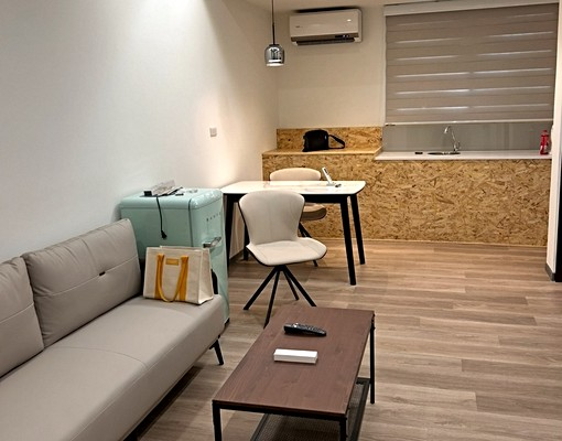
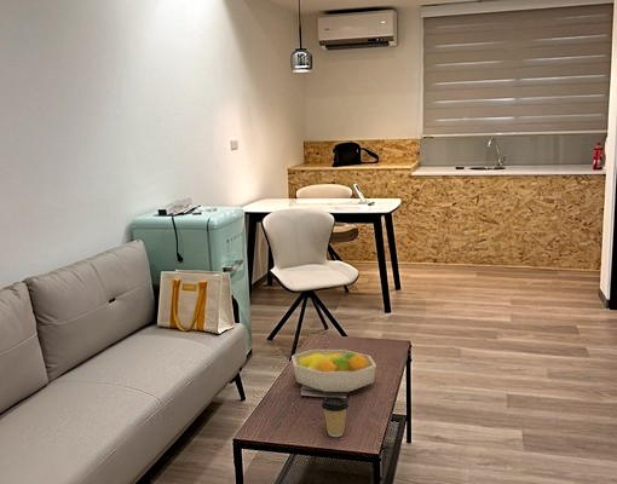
+ fruit bowl (333, 367)
+ coffee cup (335, 416)
